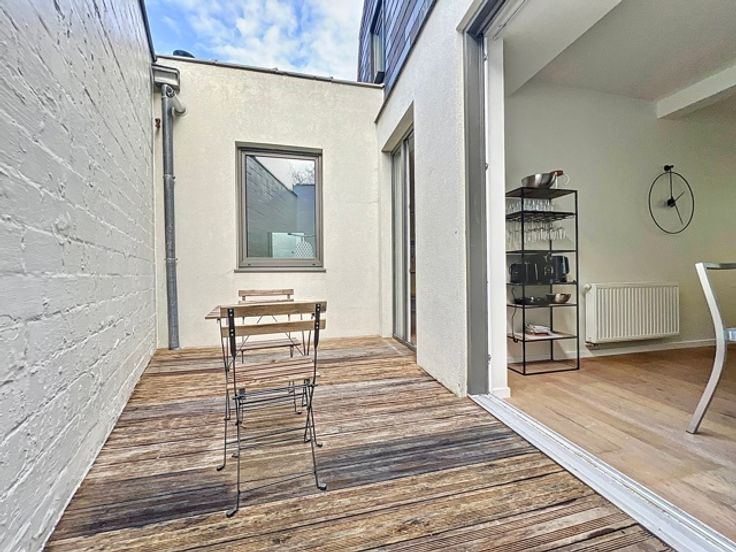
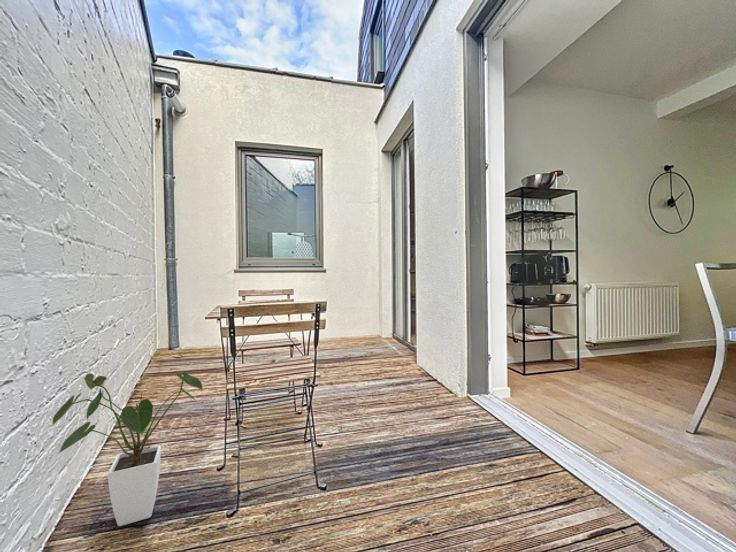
+ house plant (137, 439)
